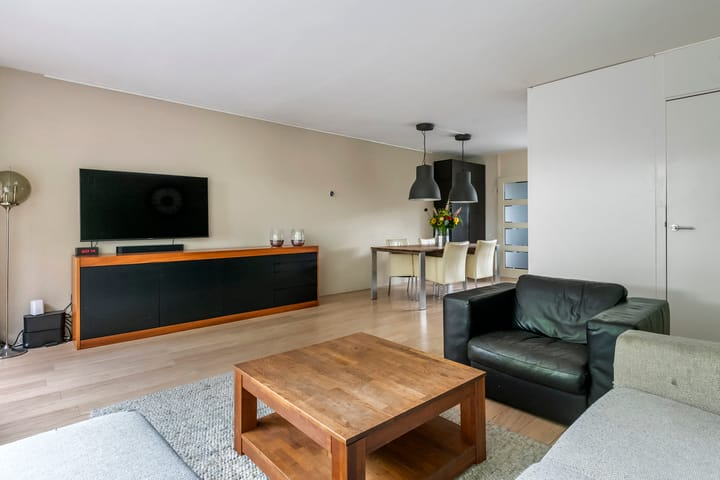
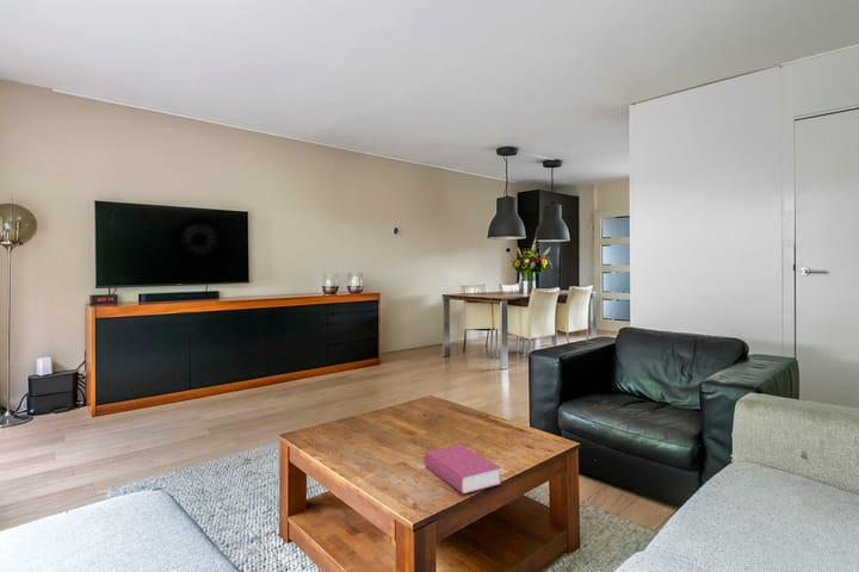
+ book (461, 467)
